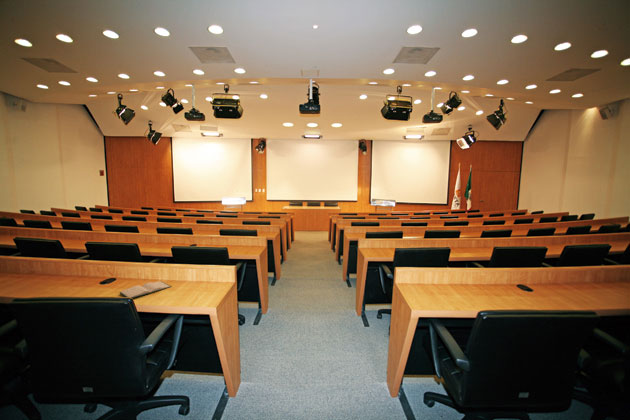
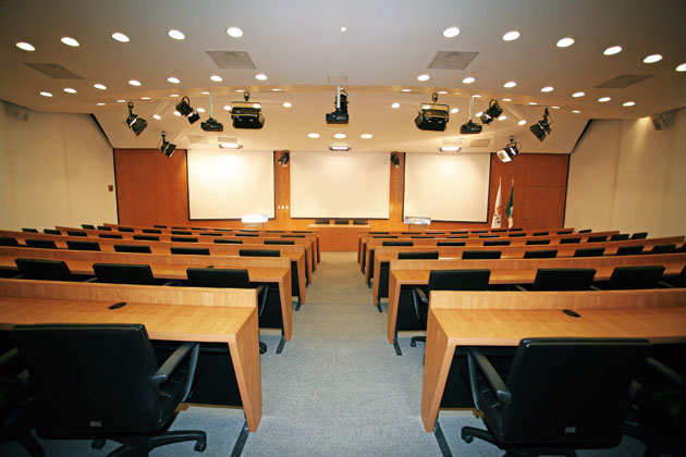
- hardback book (146, 288)
